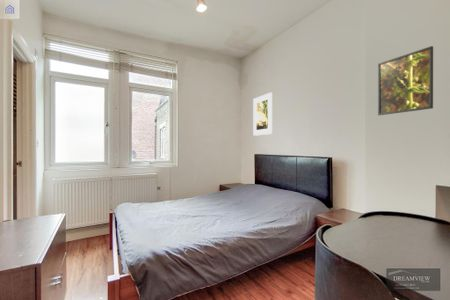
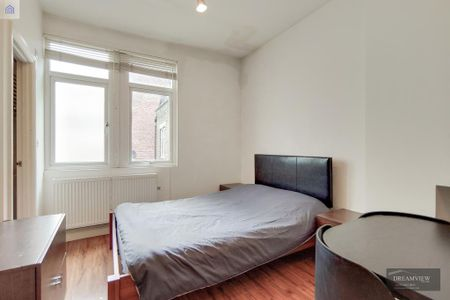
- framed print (403, 84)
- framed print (262, 115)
